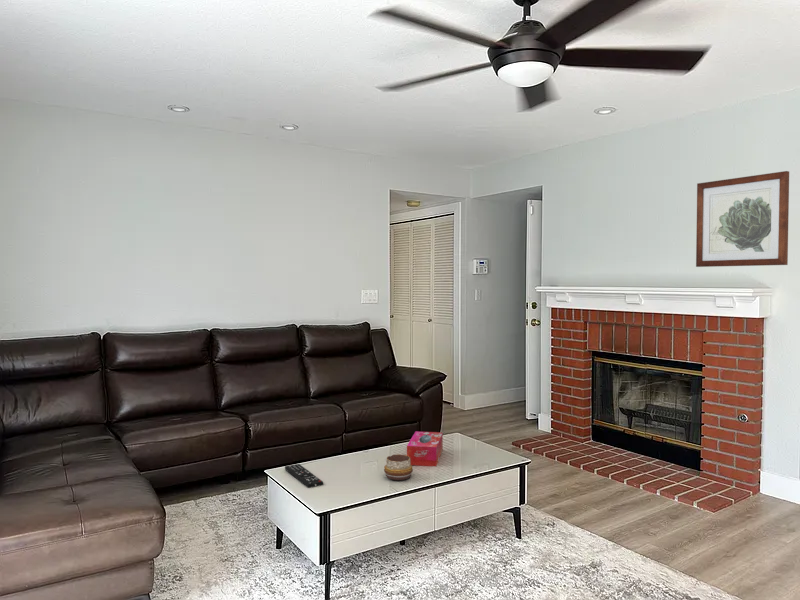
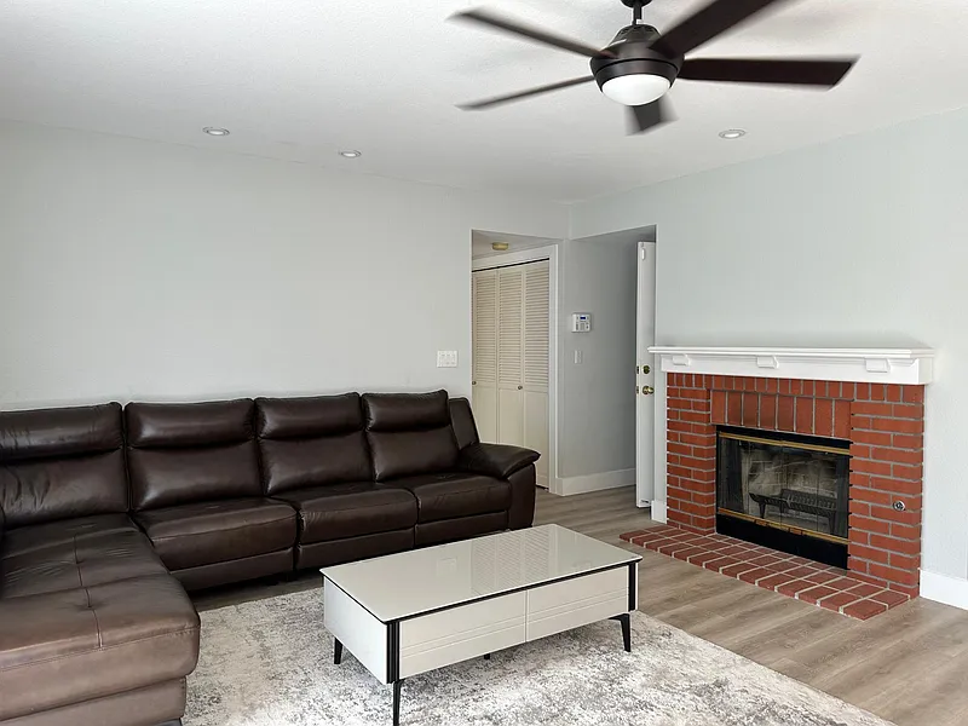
- decorative bowl (398, 467)
- wall art (739, 222)
- remote control (303, 475)
- tissue box (425, 448)
